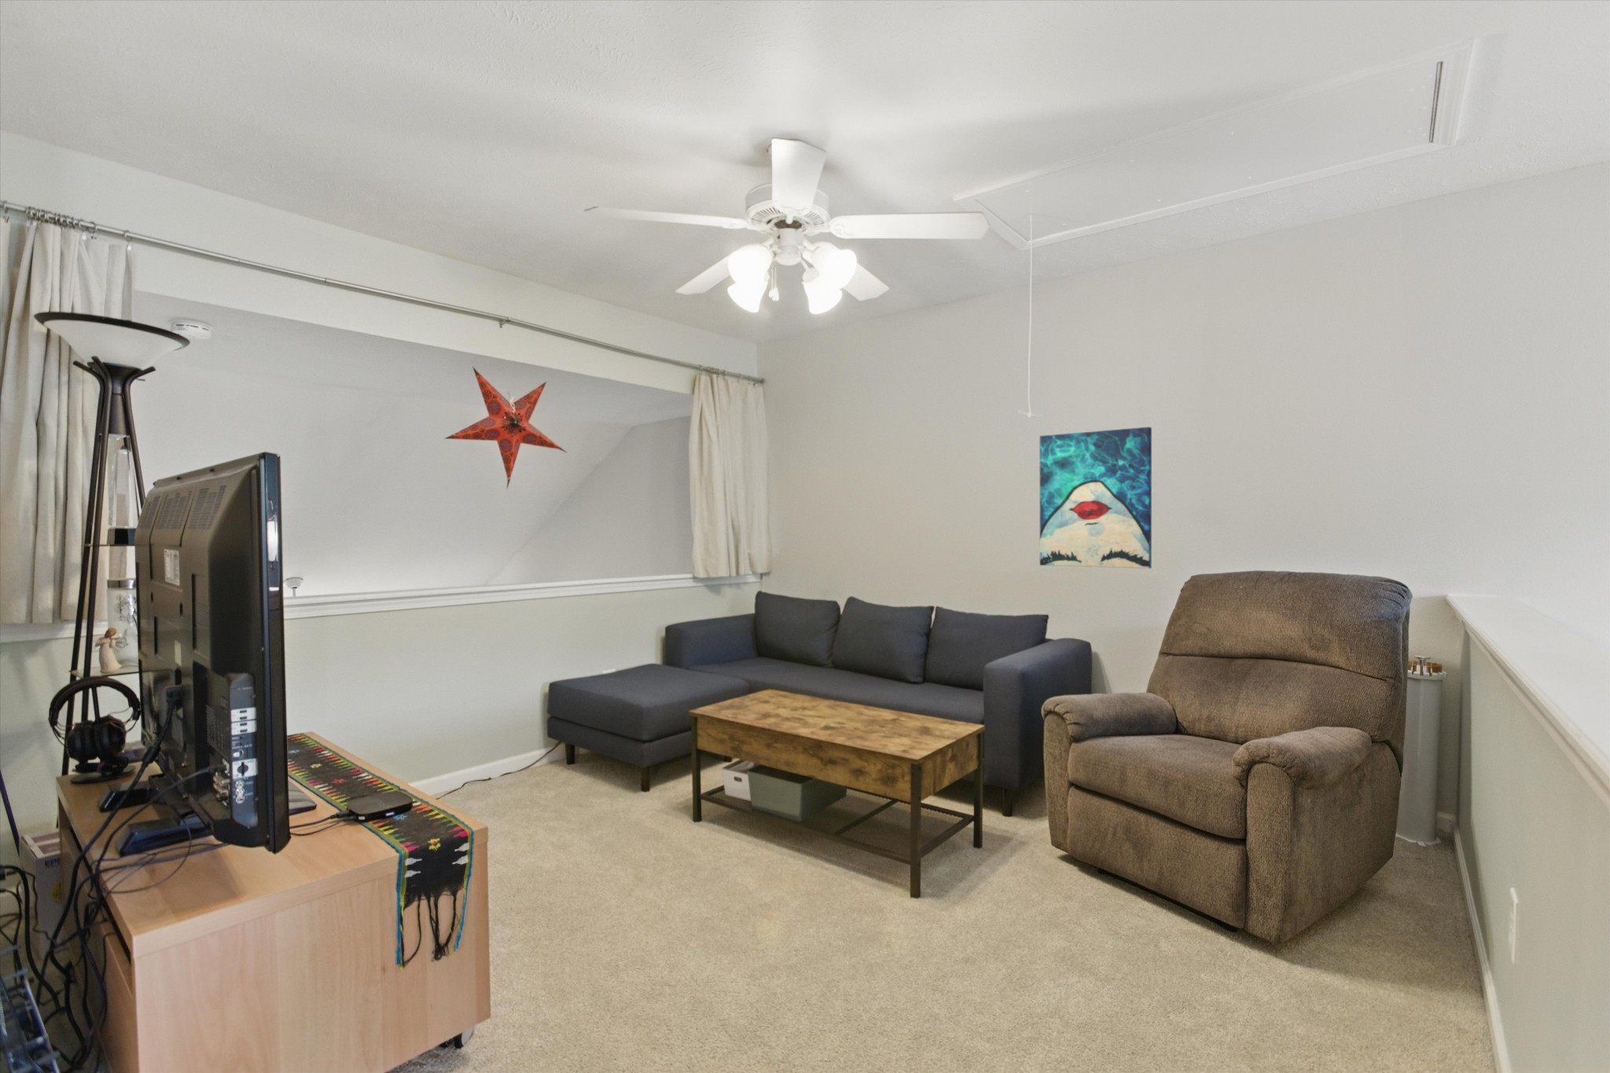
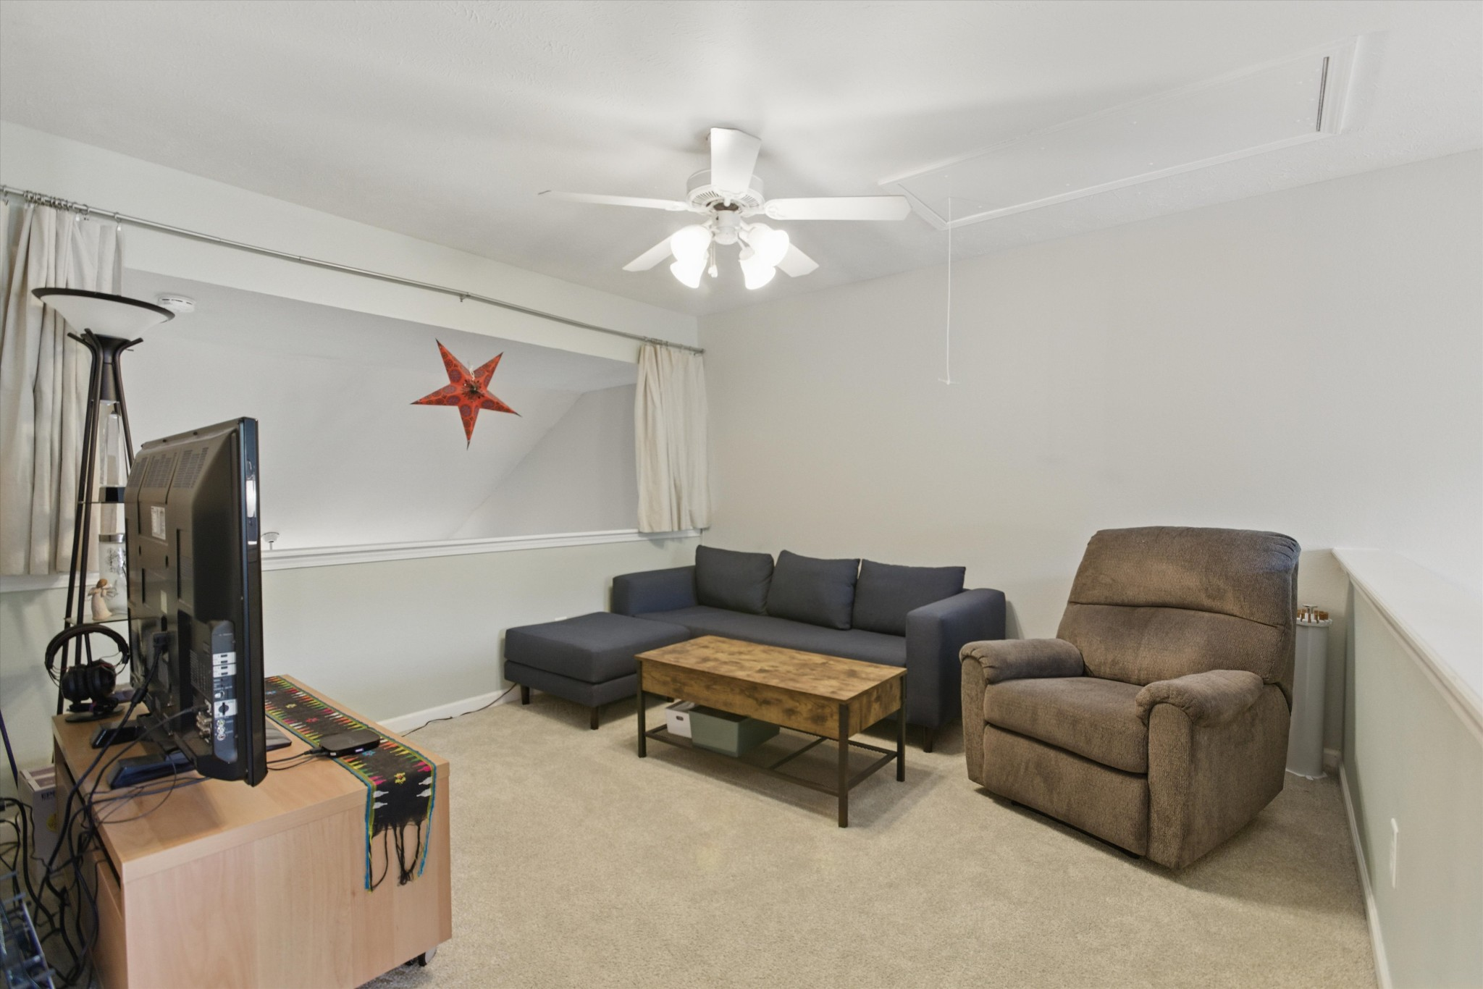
- wall art (1092, 499)
